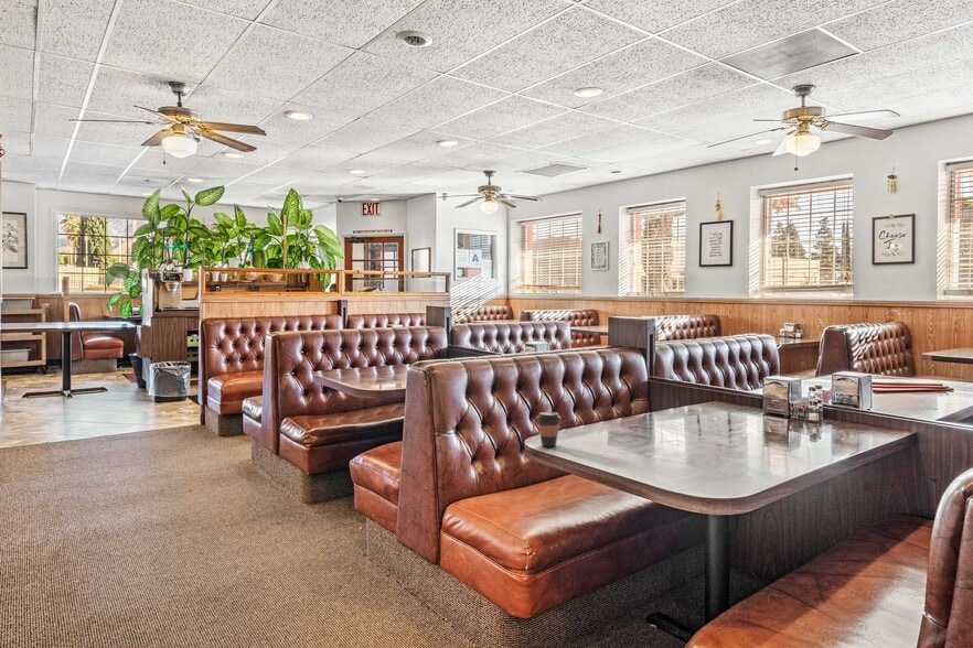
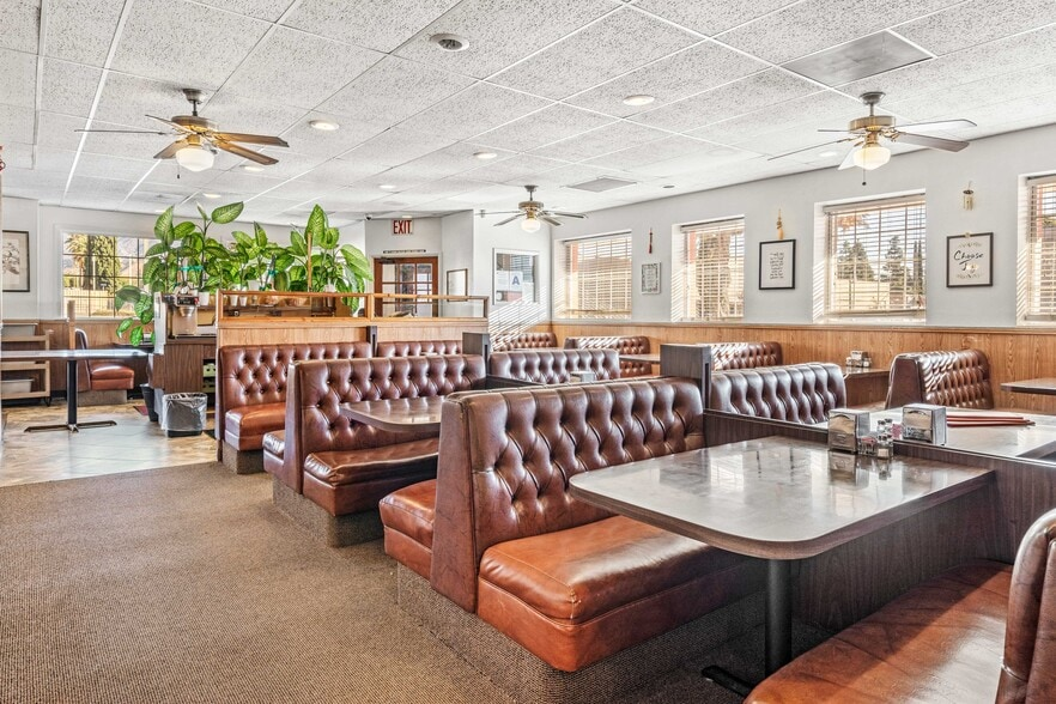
- coffee cup (548, 429)
